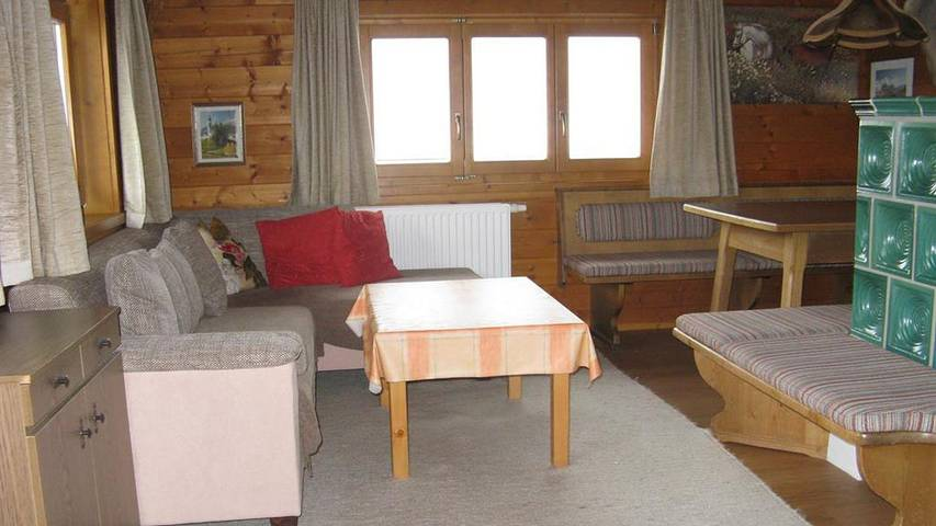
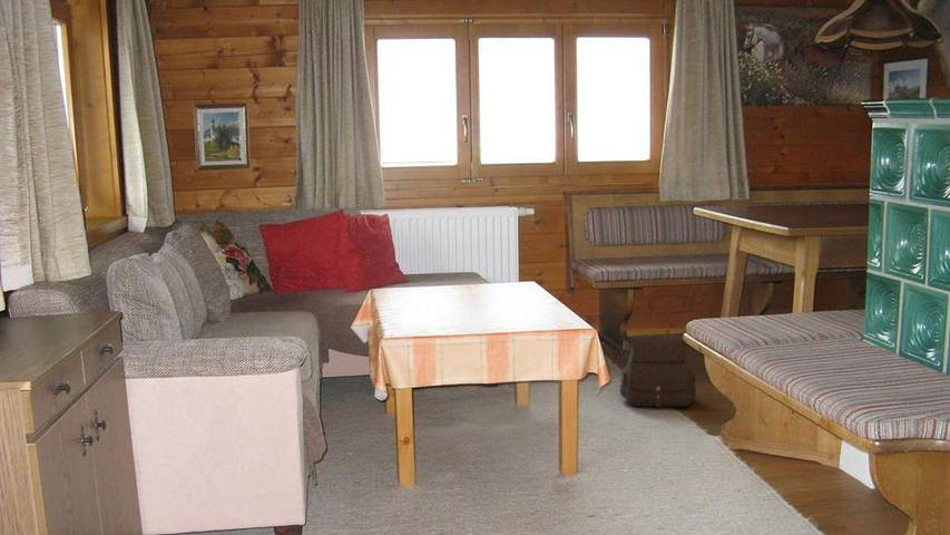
+ satchel (657, 368)
